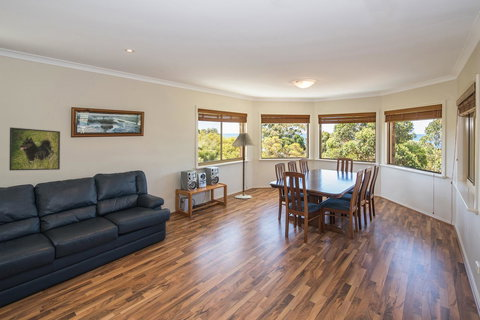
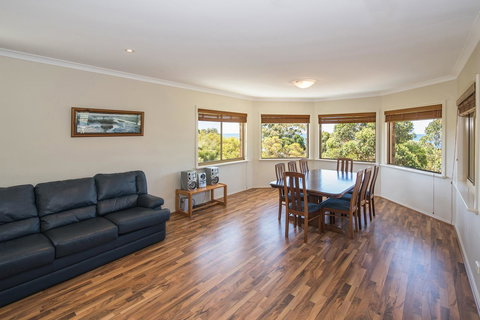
- floor lamp (243, 165)
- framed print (36, 149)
